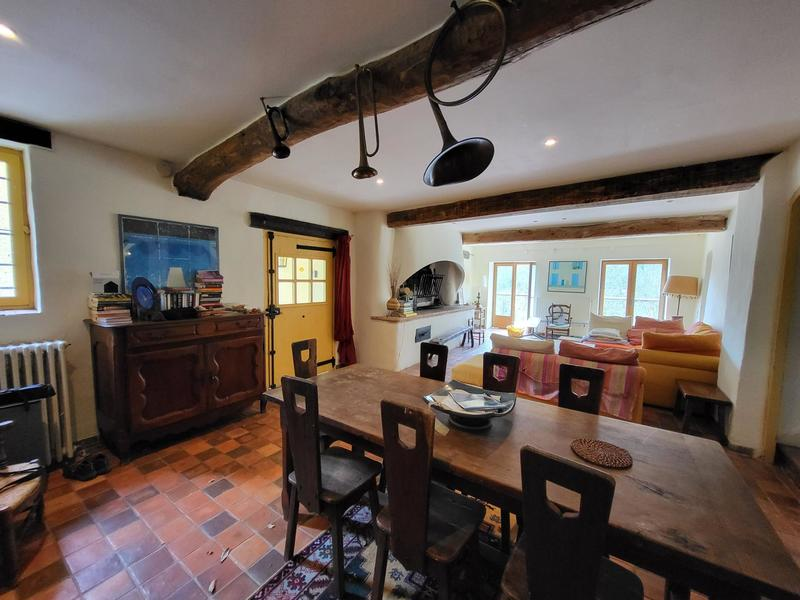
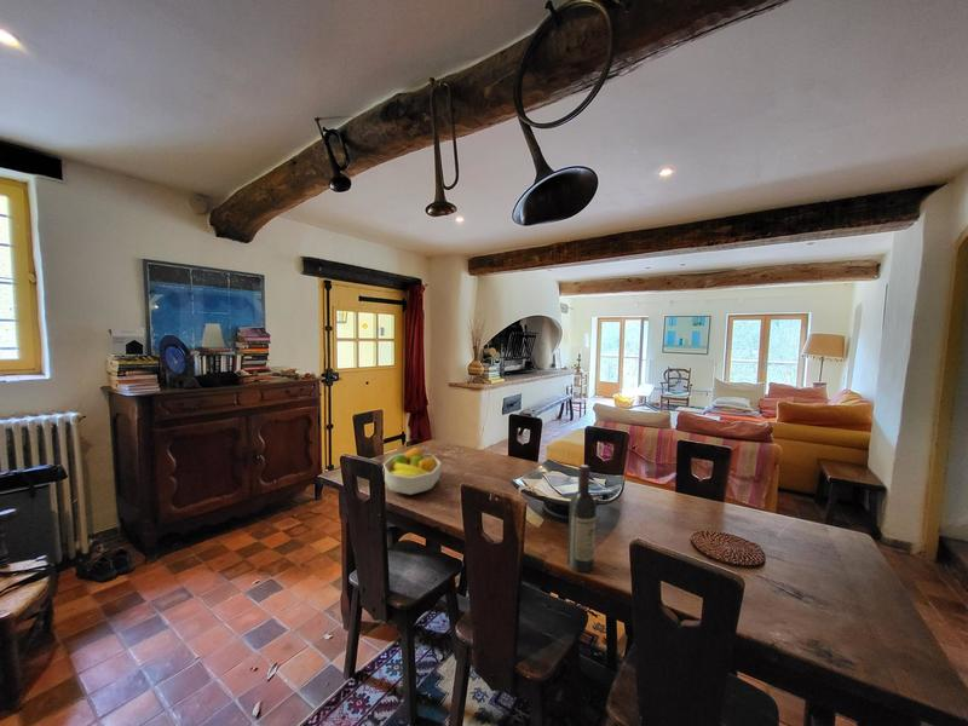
+ fruit bowl (411, 468)
+ wine bottle (582, 515)
